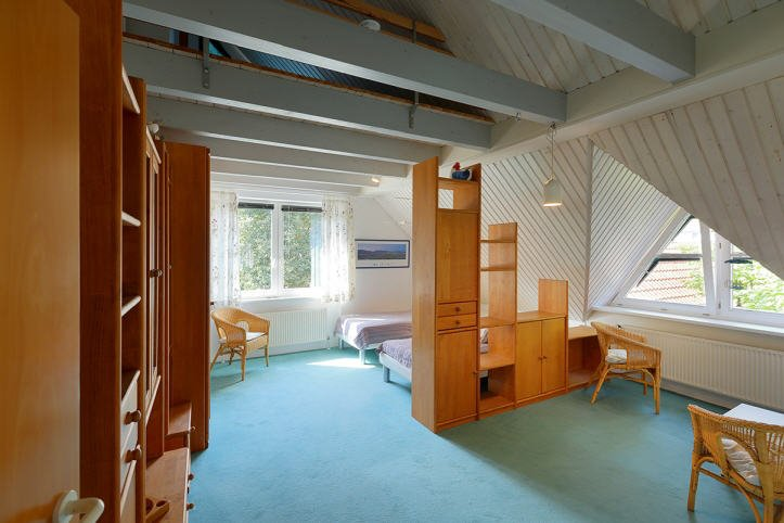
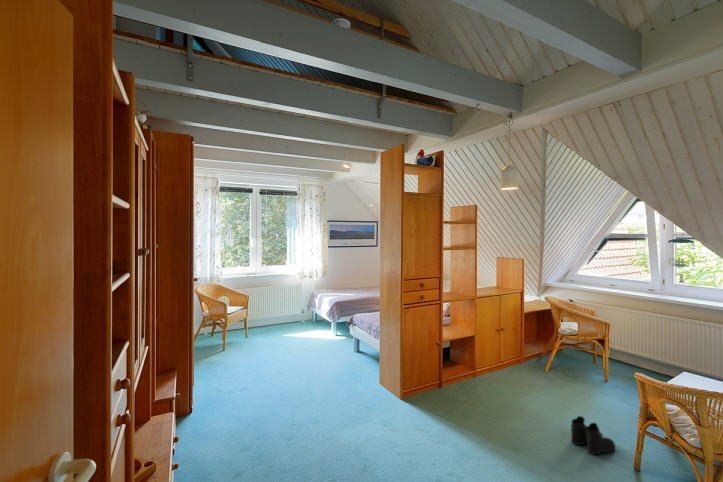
+ boots (592, 432)
